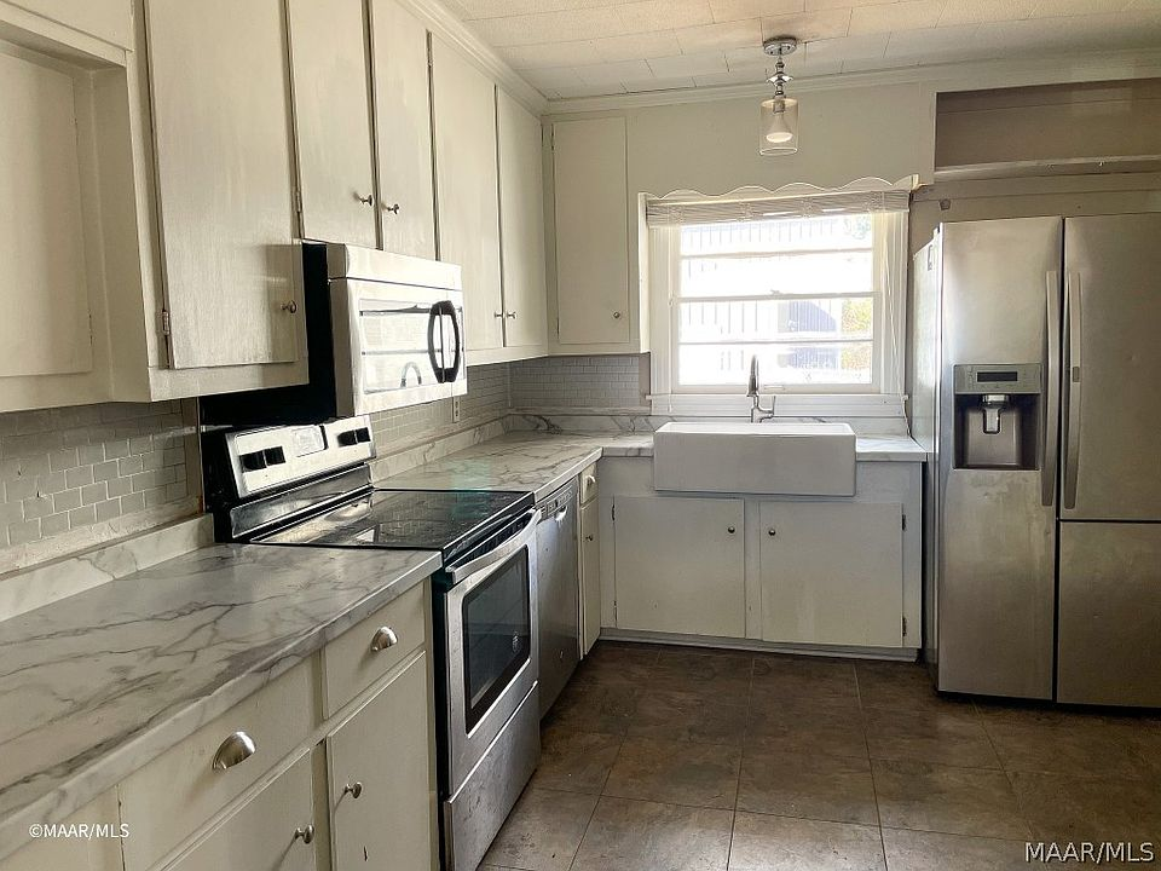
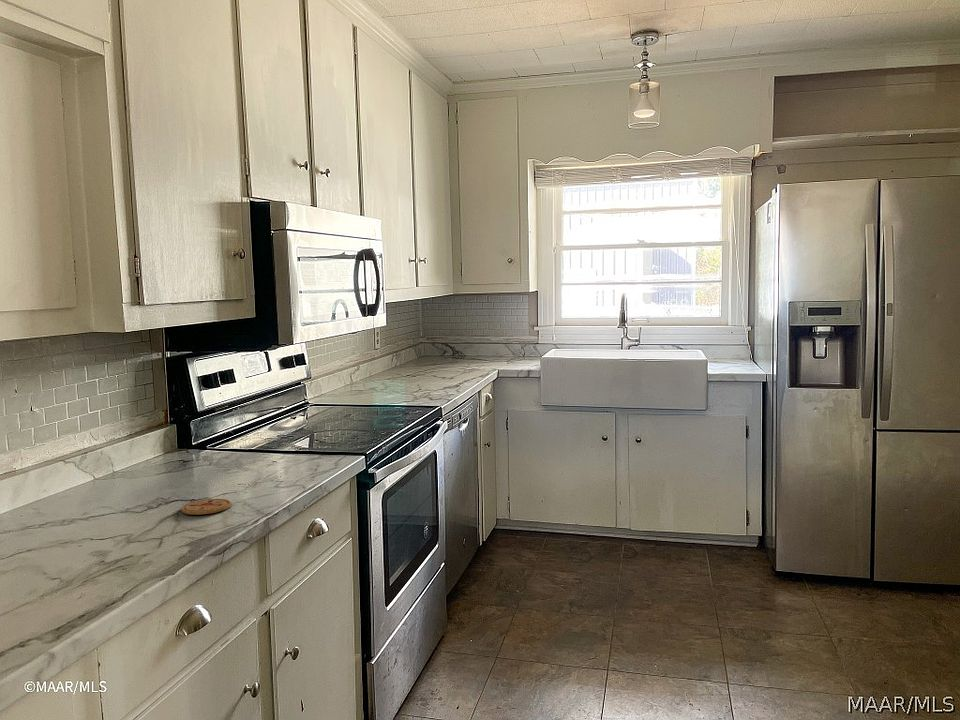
+ coaster (206, 506)
